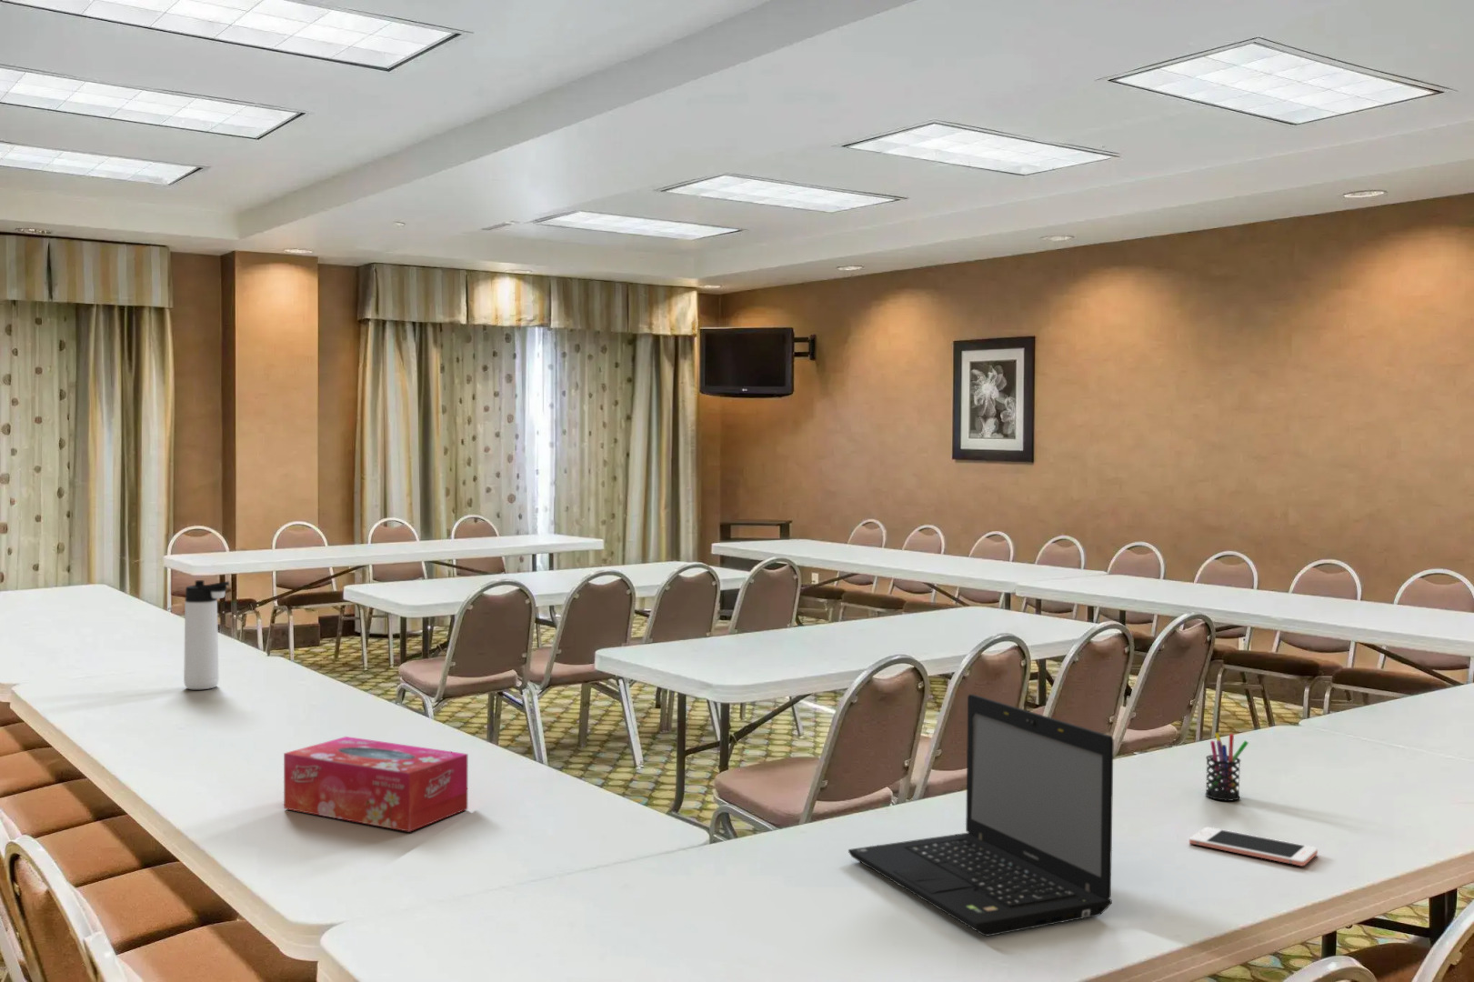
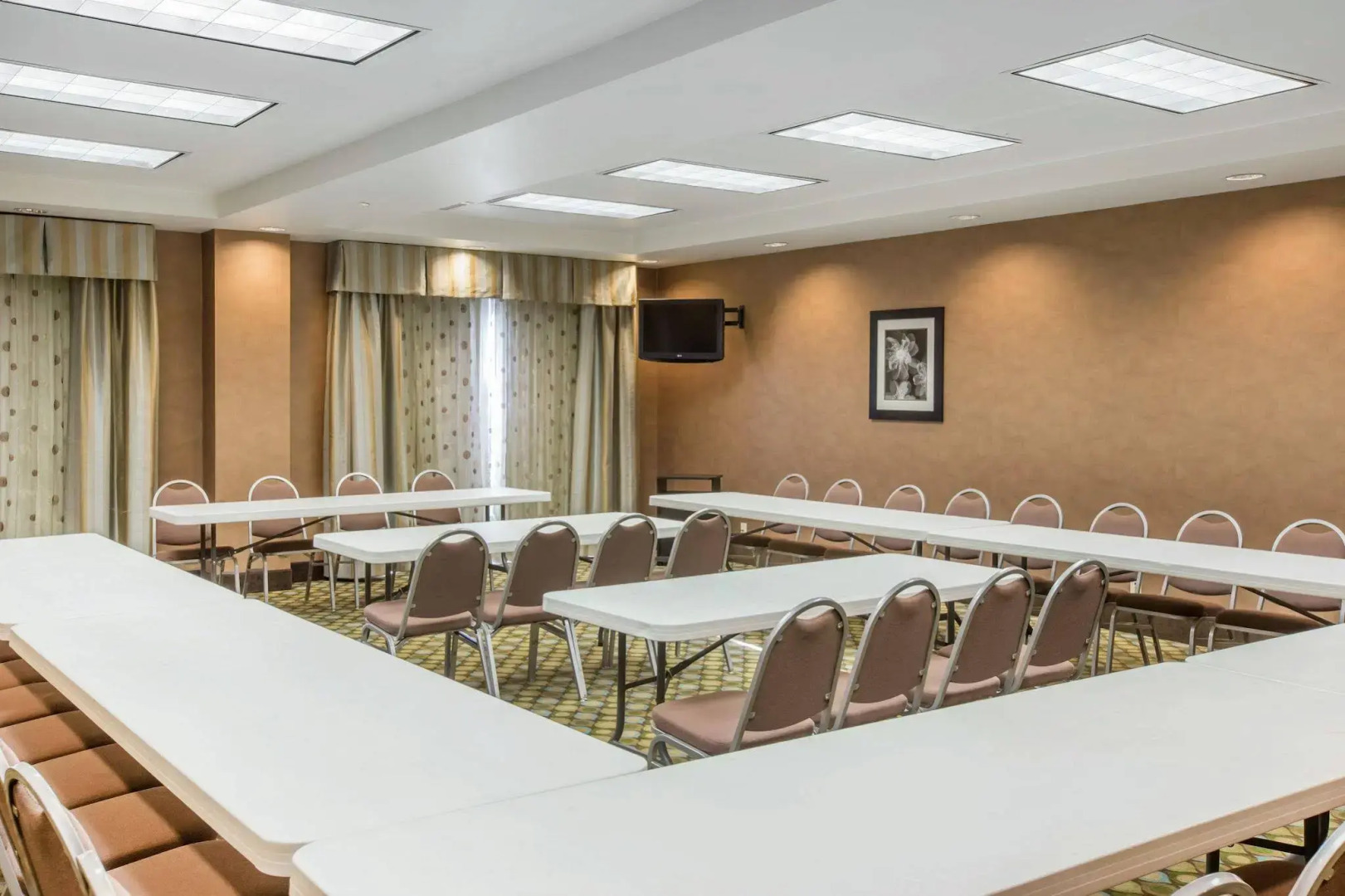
- laptop (973, 803)
- cell phone (1253, 846)
- thermos bottle (207, 633)
- pen holder (1227, 764)
- tissue box (376, 781)
